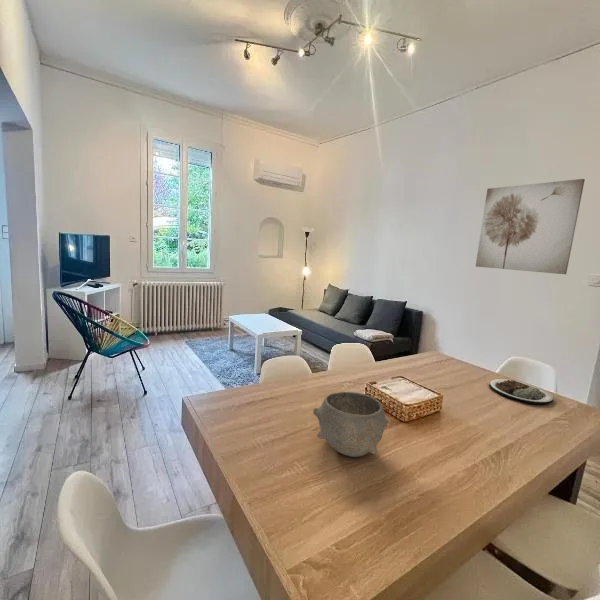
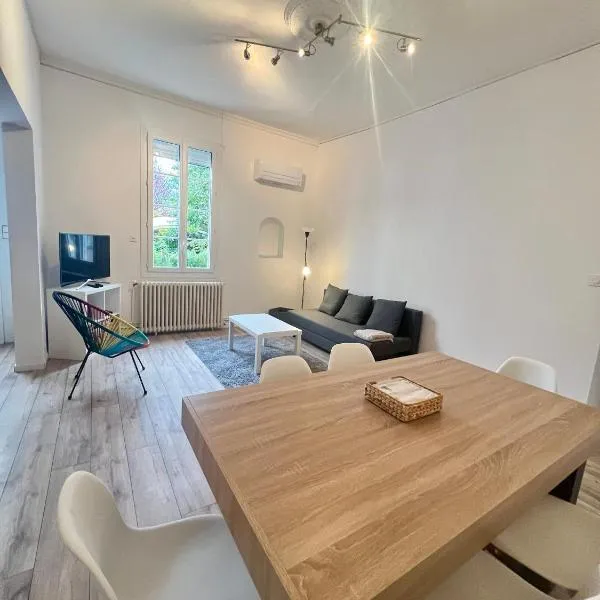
- wall art (523, 228)
- plate (520, 389)
- bowl (350, 425)
